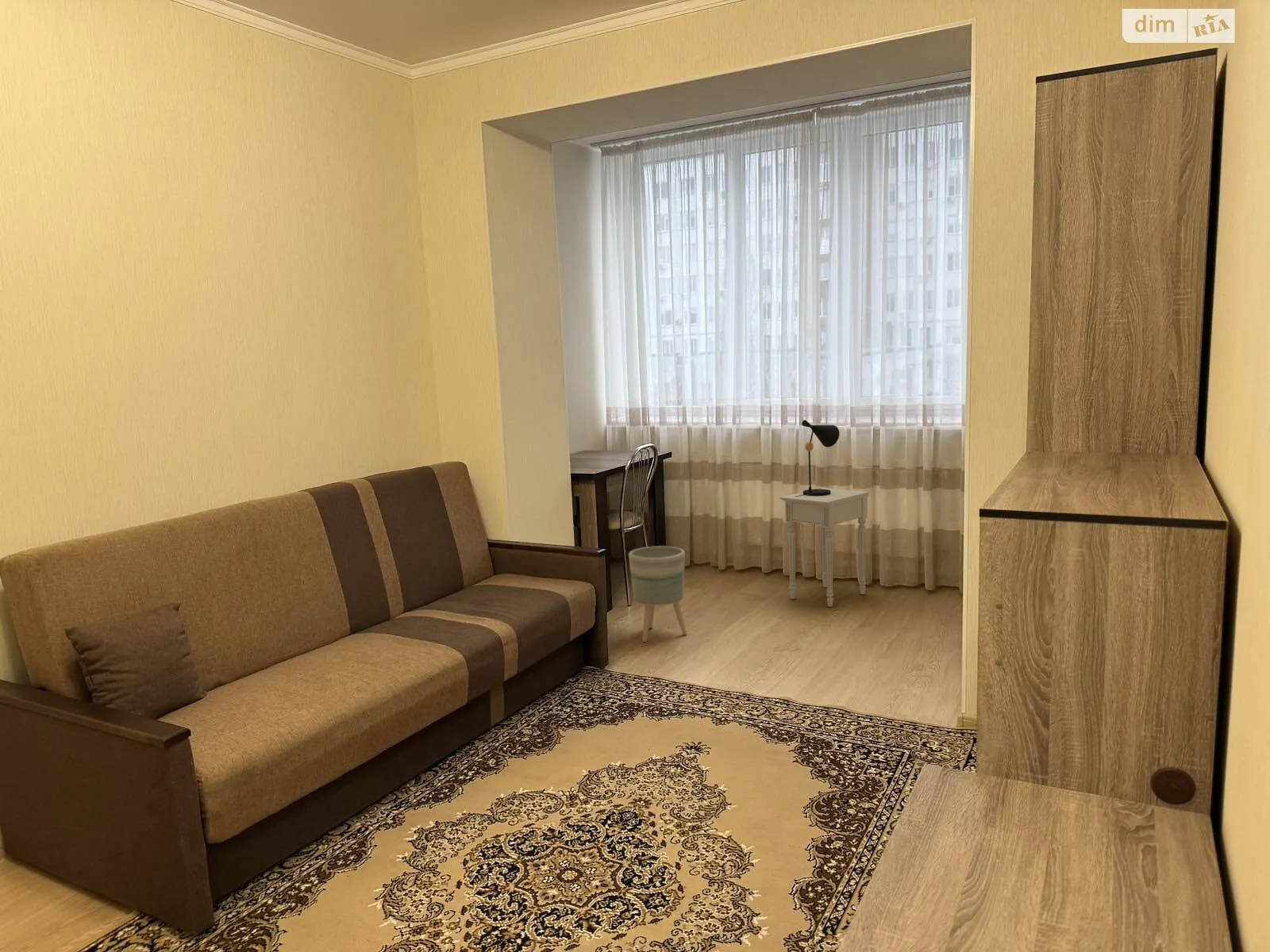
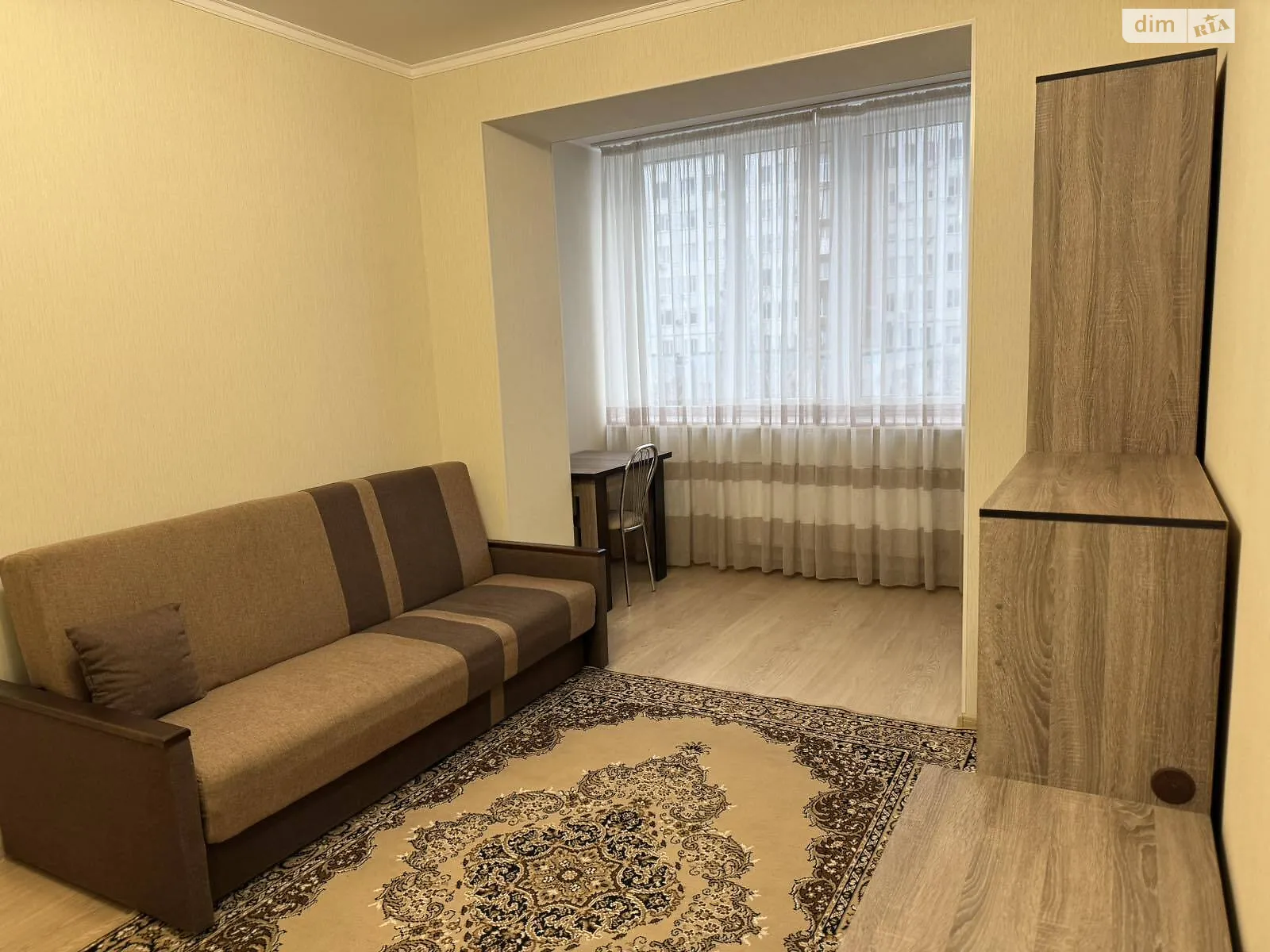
- table lamp (810, 456)
- planter (658, 593)
- nightstand (825, 545)
